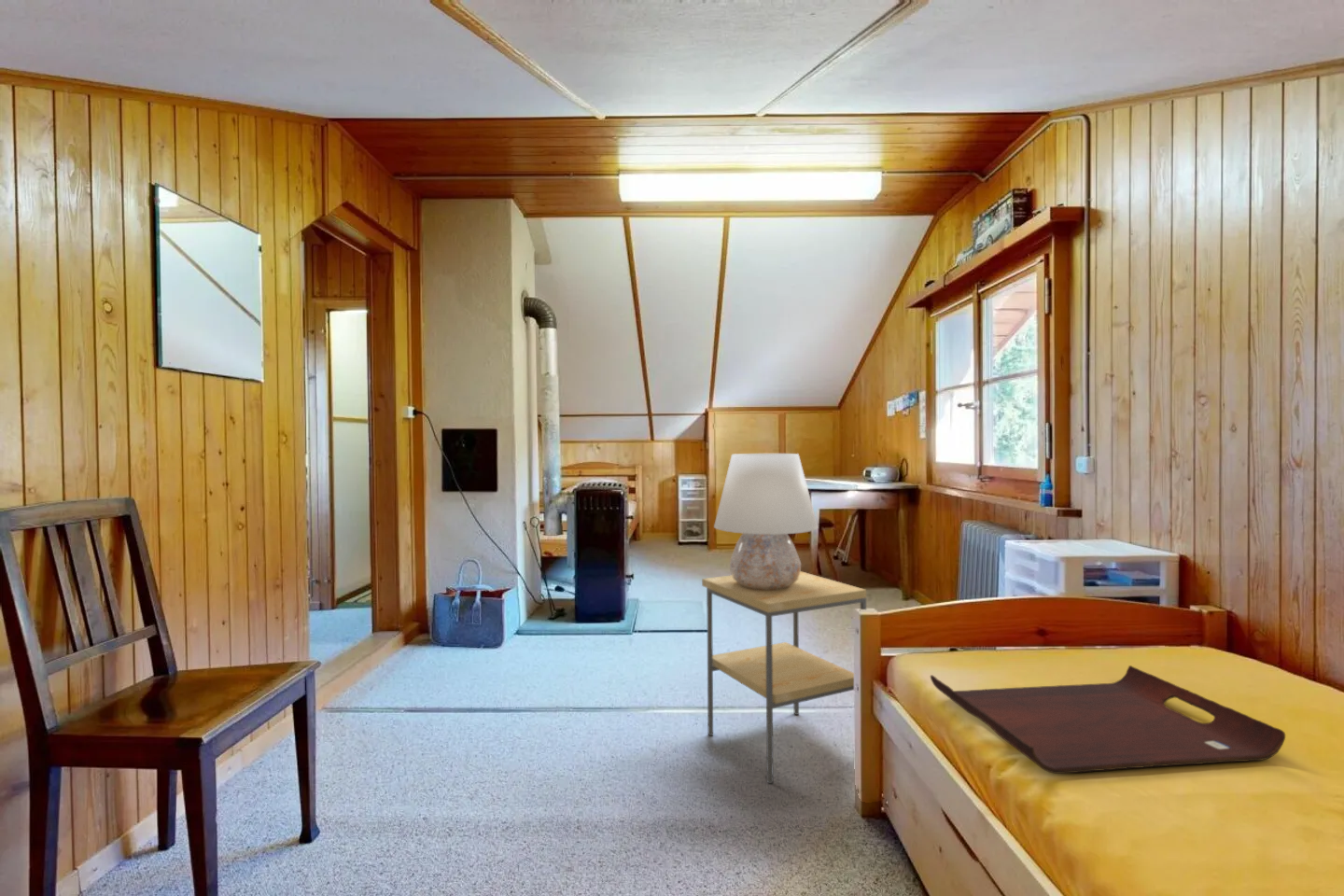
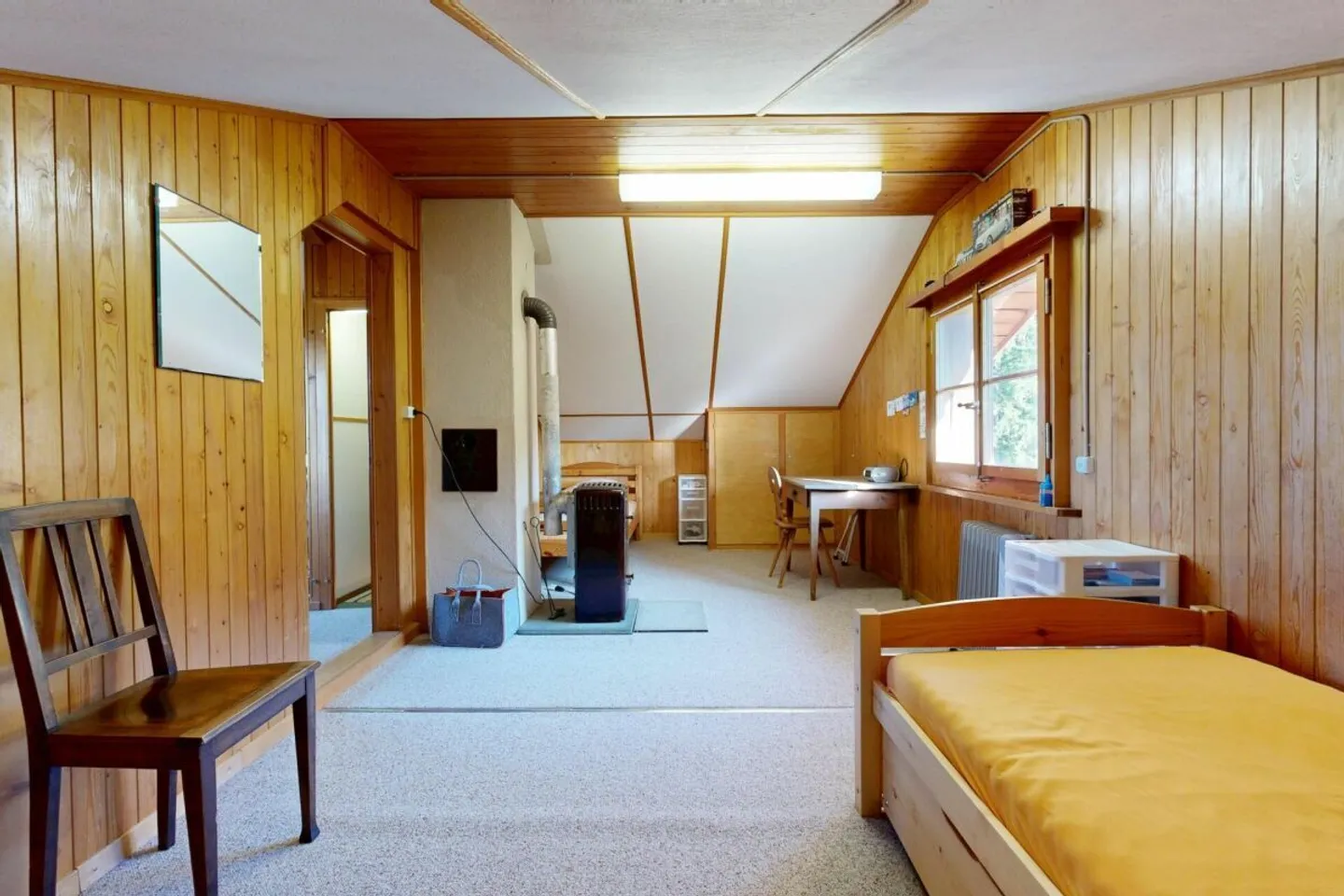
- serving tray (1088, 712)
- side table (780, 663)
- table lamp (764, 519)
